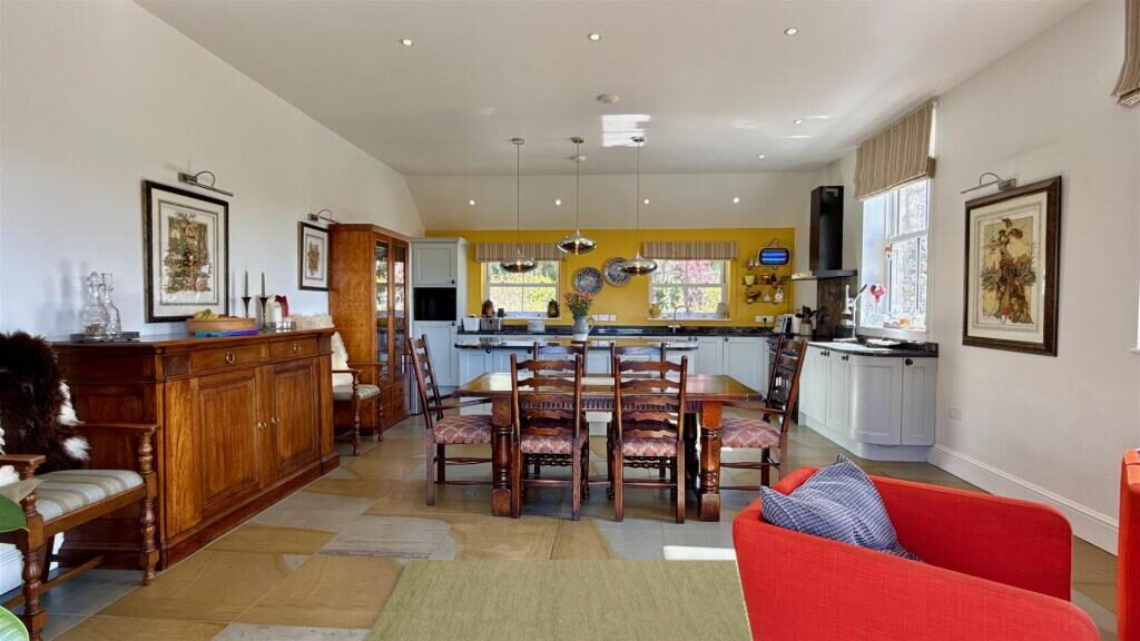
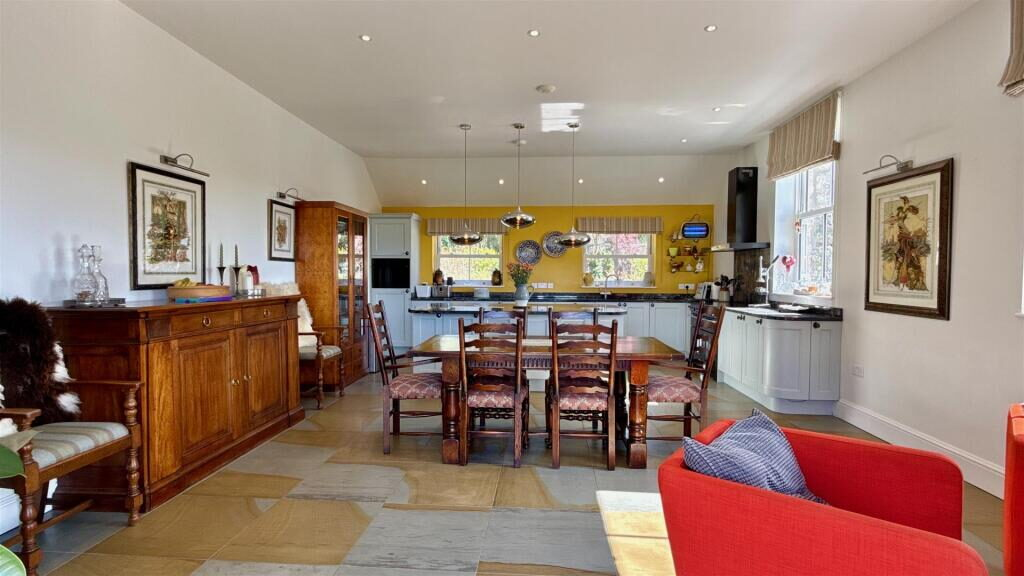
- rug (659, 595)
